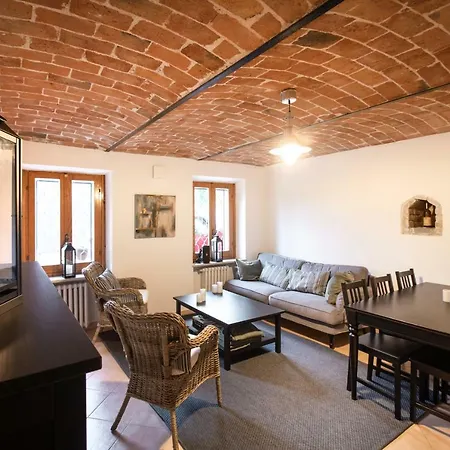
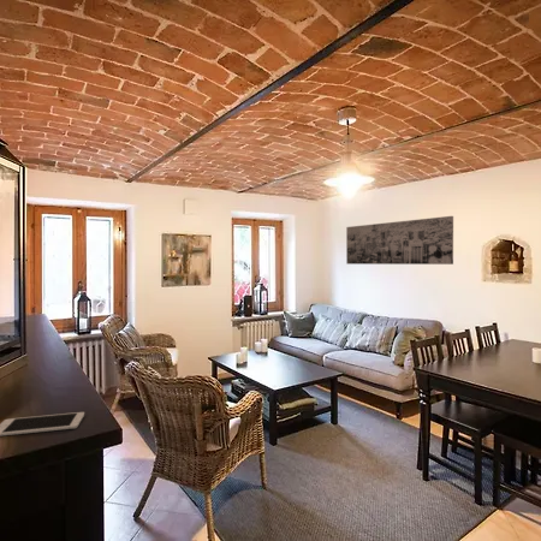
+ wall art (392, 243)
+ cell phone (40, 423)
